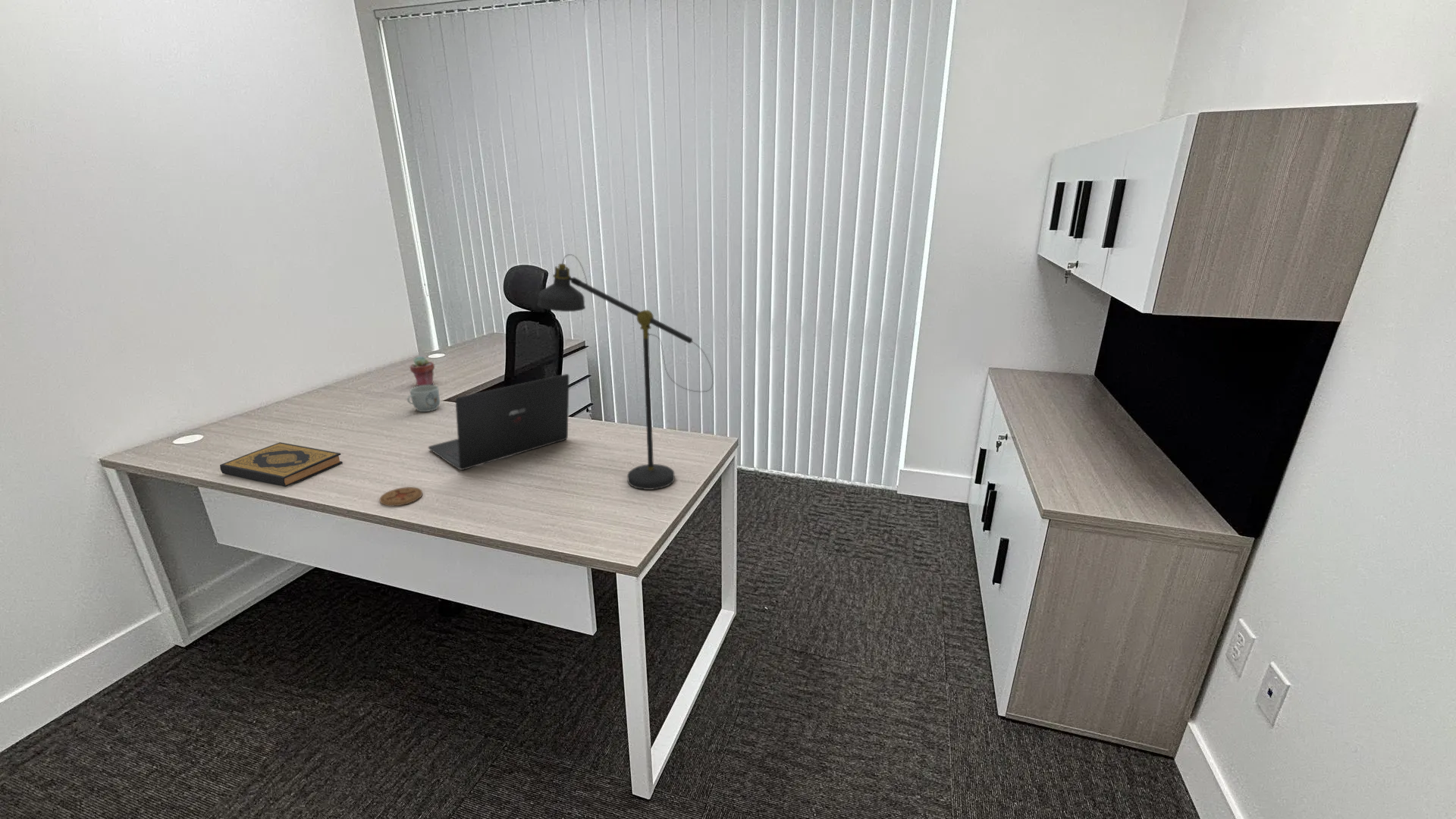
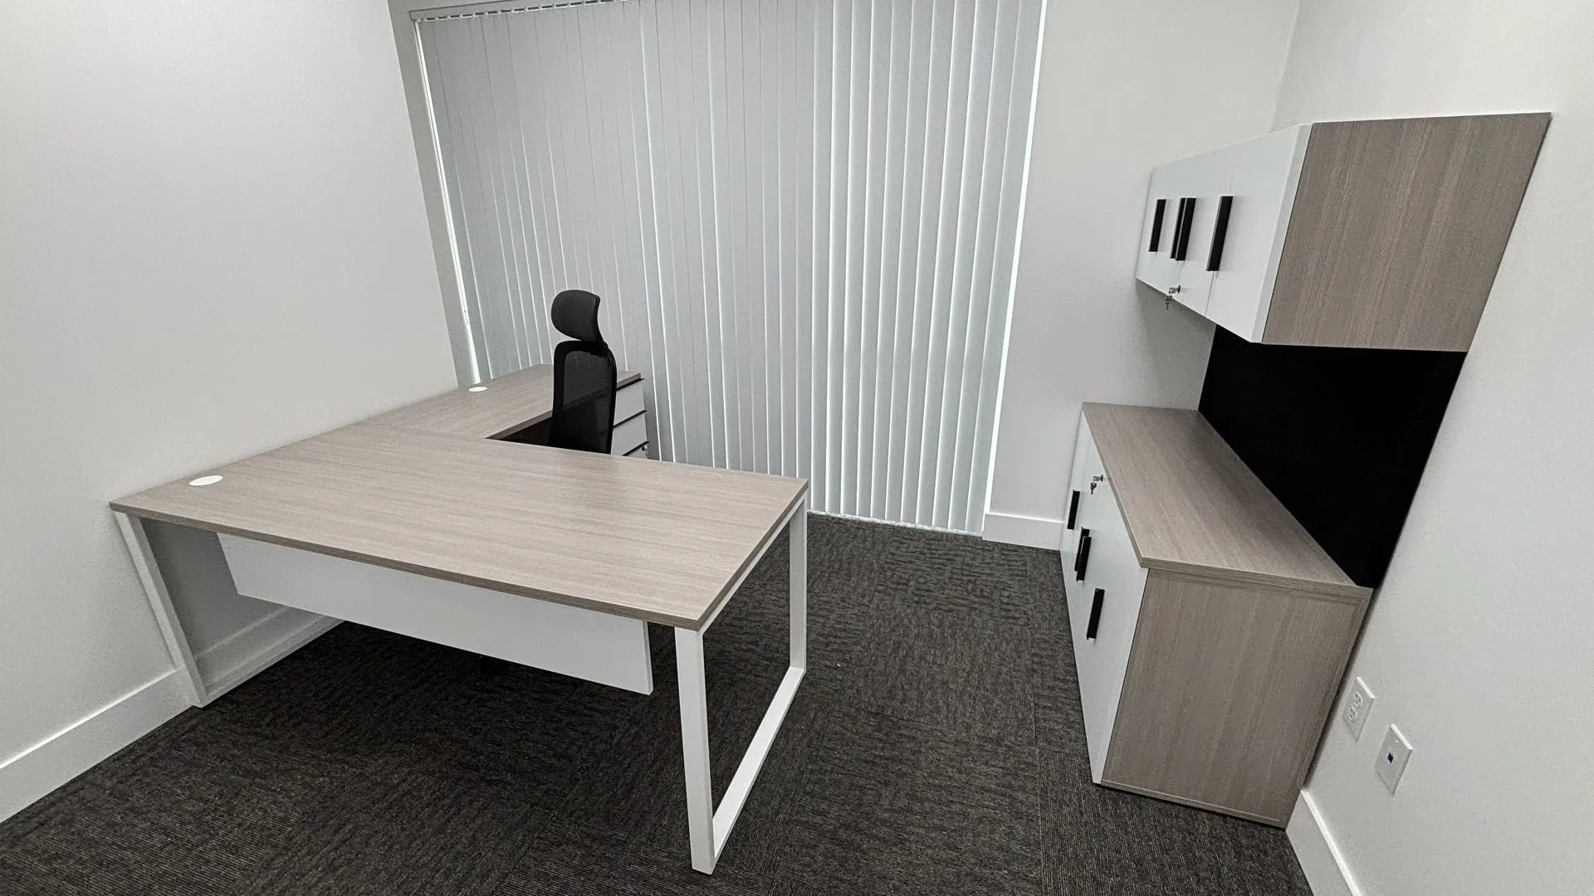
- mug (422, 400)
- coaster (401, 496)
- laptop (498, 411)
- hardback book (282, 463)
- potted succulent (422, 370)
- desk lamp (644, 367)
